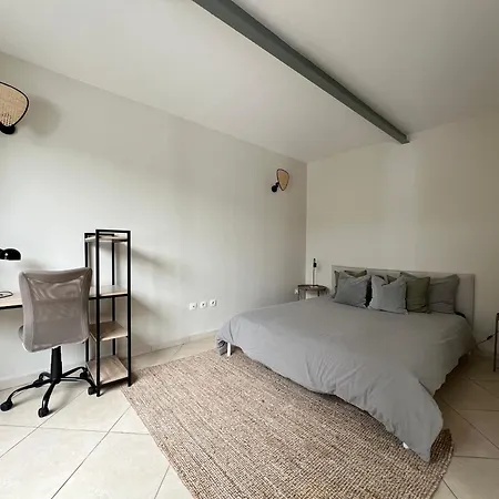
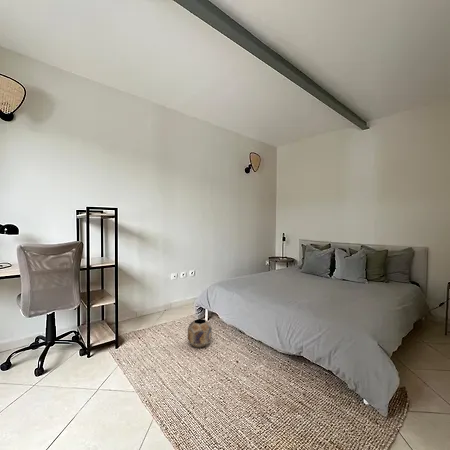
+ planter (199, 332)
